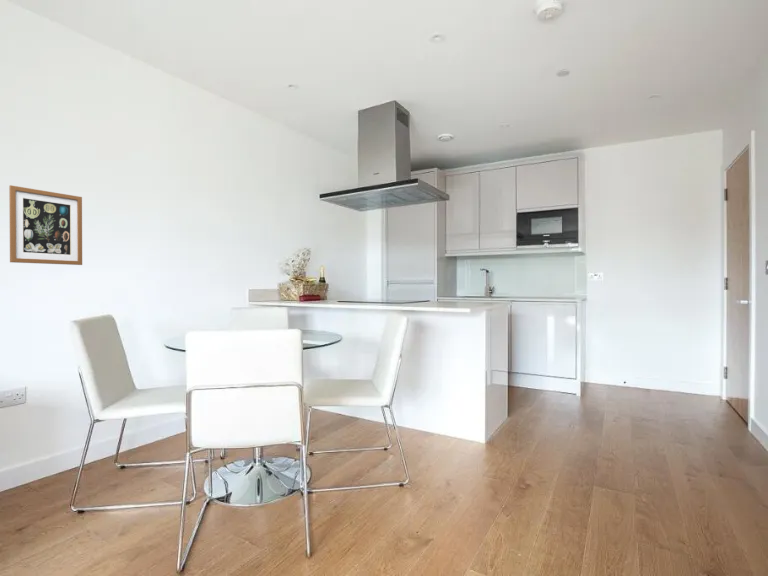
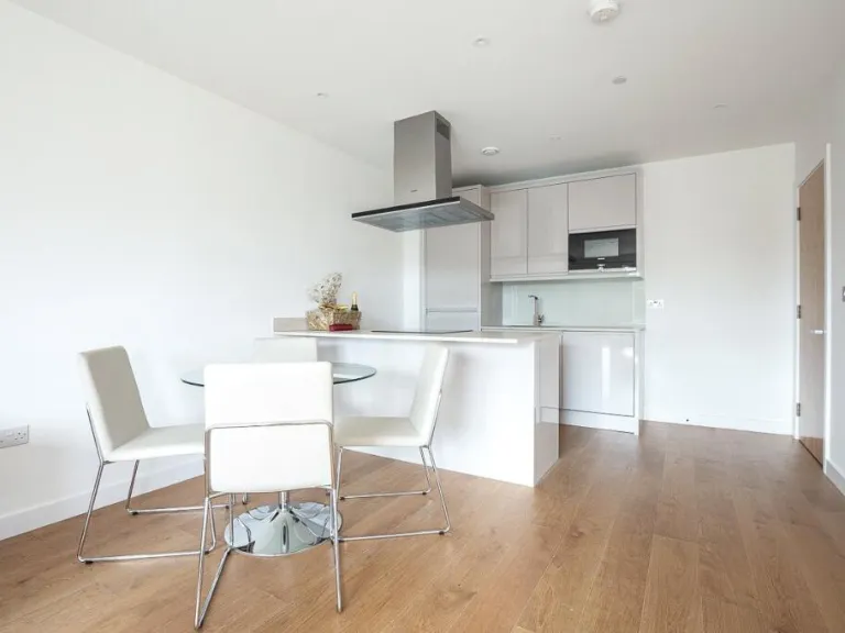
- wall art (48, 227)
